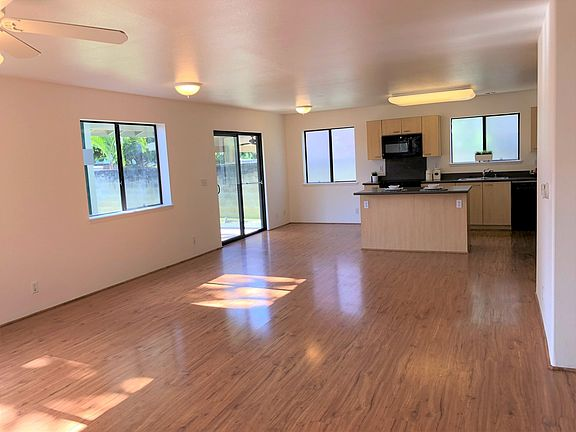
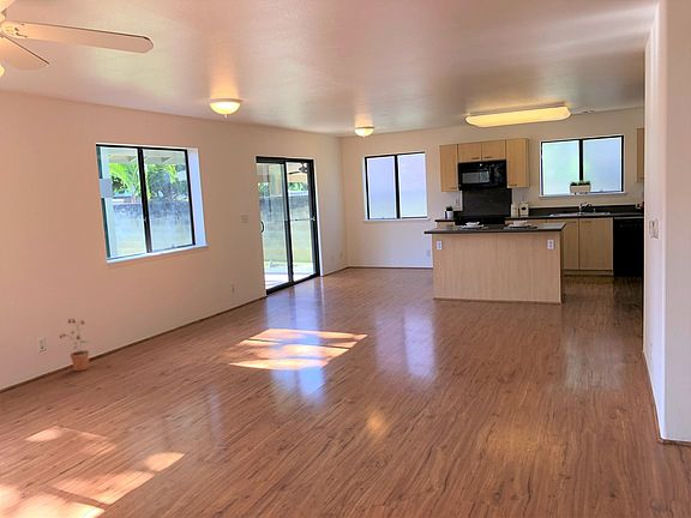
+ potted plant (76, 344)
